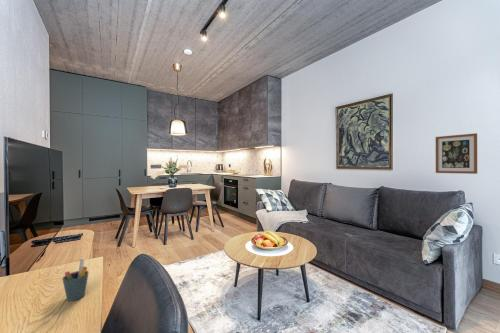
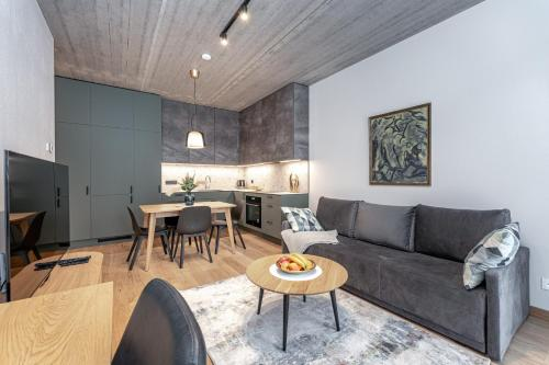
- pen holder (76, 280)
- wall art (455, 154)
